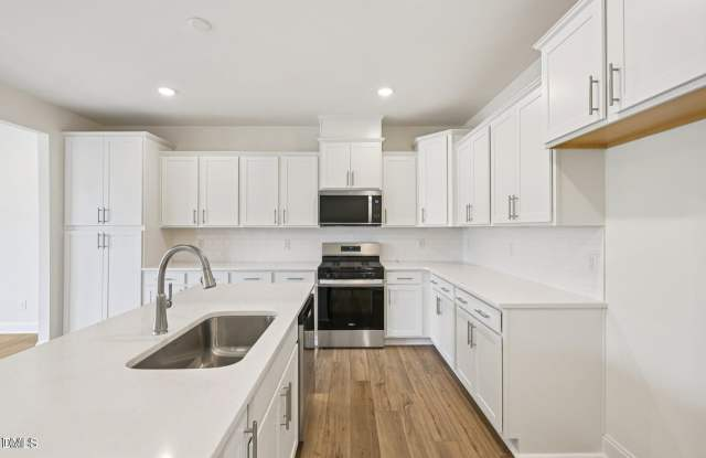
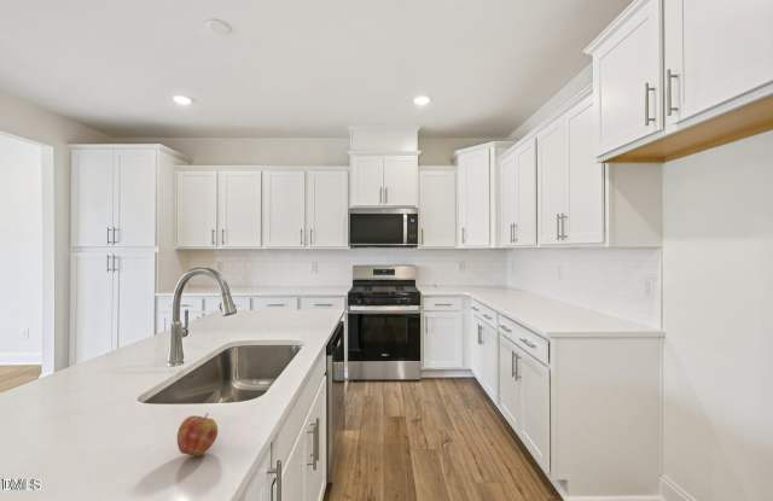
+ apple (197, 433)
